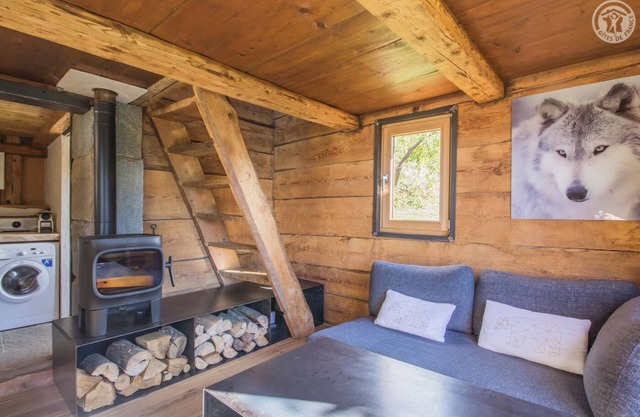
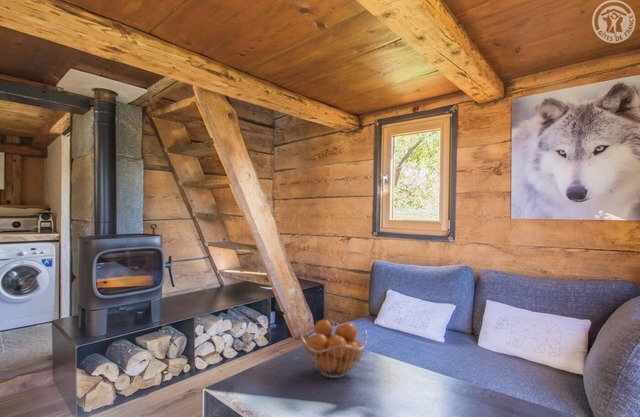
+ fruit basket (333, 346)
